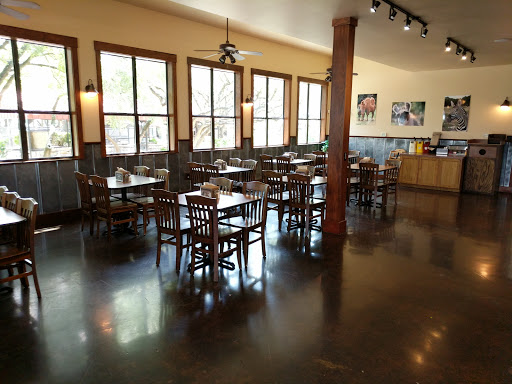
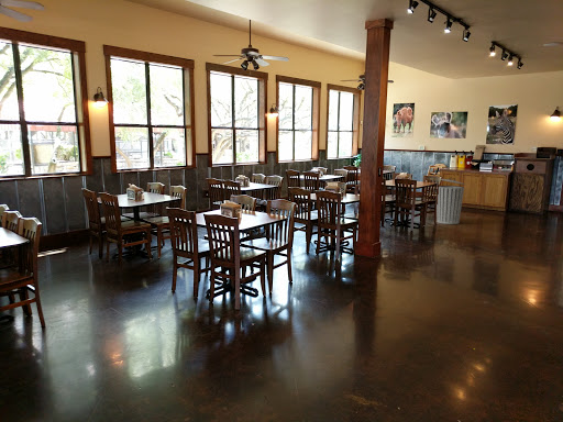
+ trash can (449, 200)
